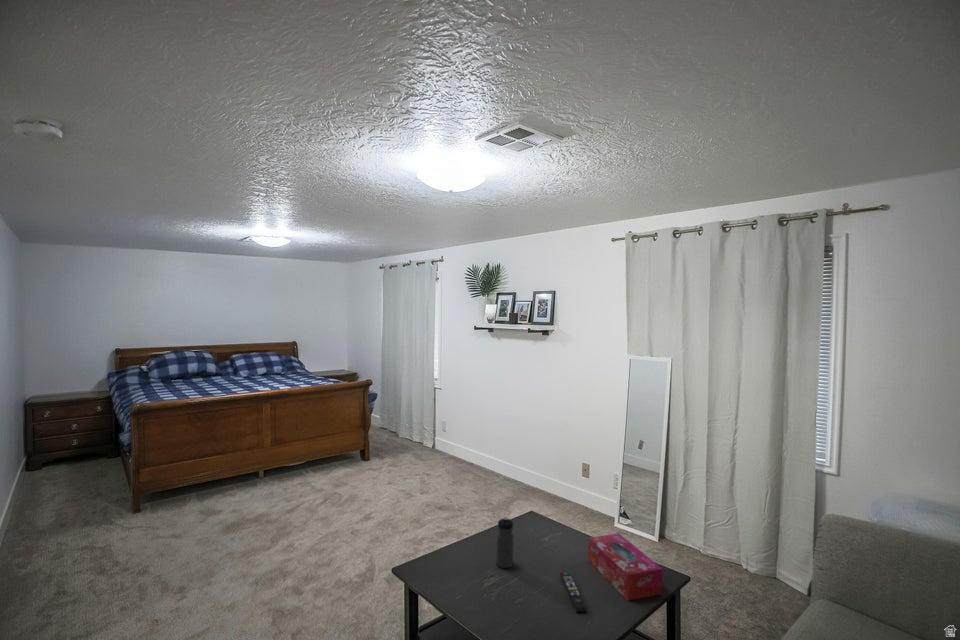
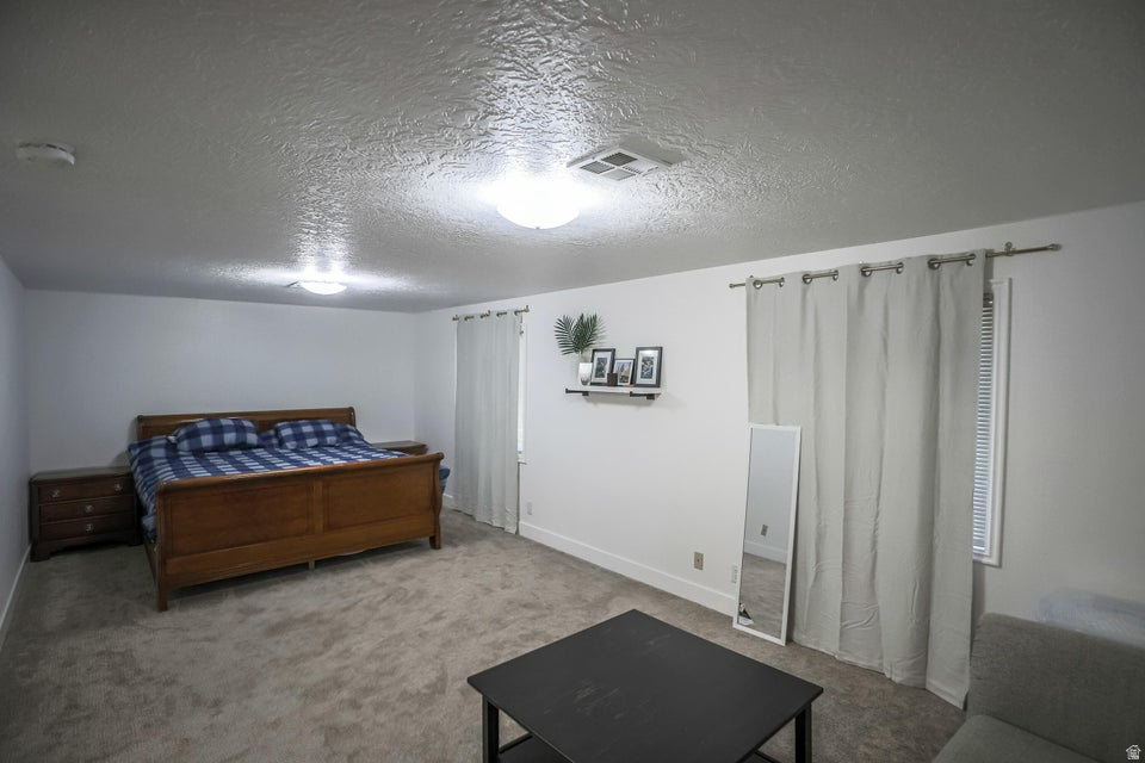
- tissue box (622, 564)
- water bottle (505, 540)
- remote control (572, 590)
